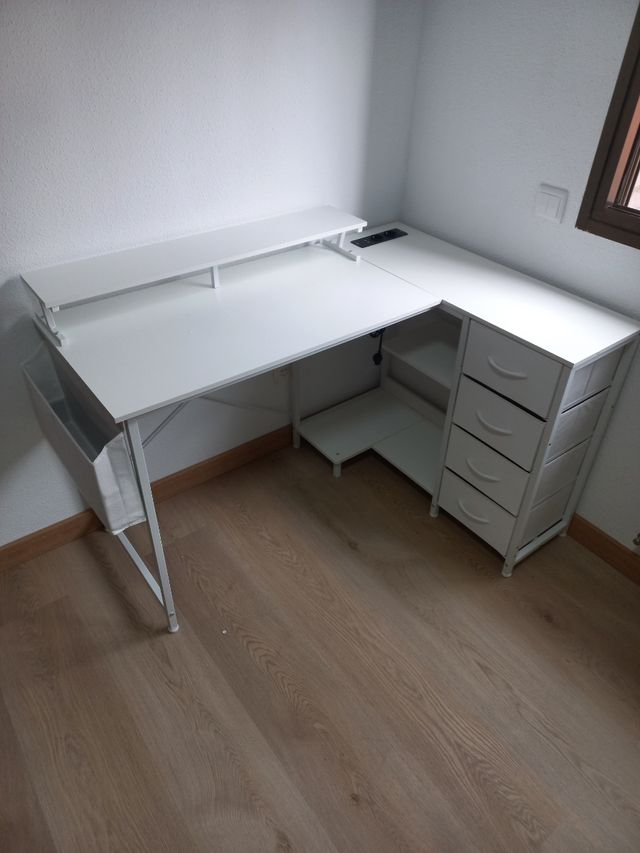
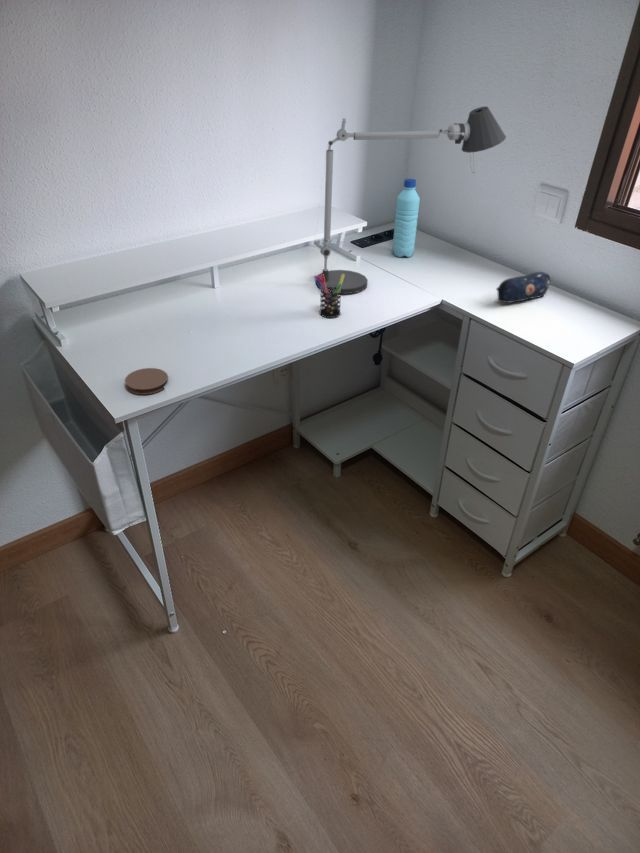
+ coaster (146, 380)
+ water bottle (406, 218)
+ desk lamp (406, 138)
+ pen holder (331, 294)
+ pencil case (524, 287)
